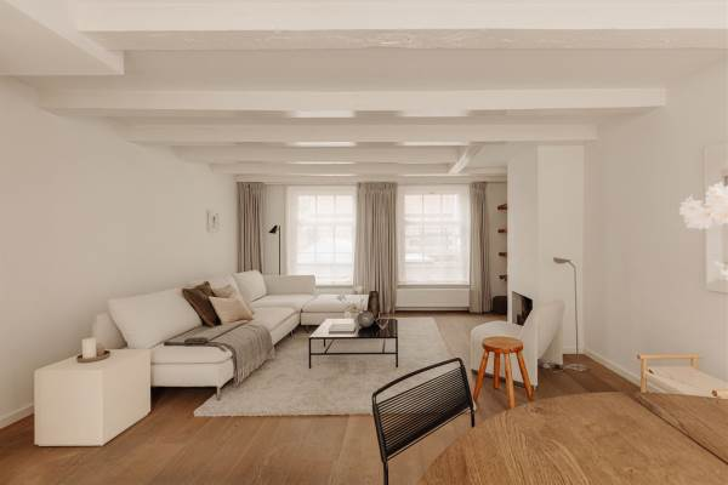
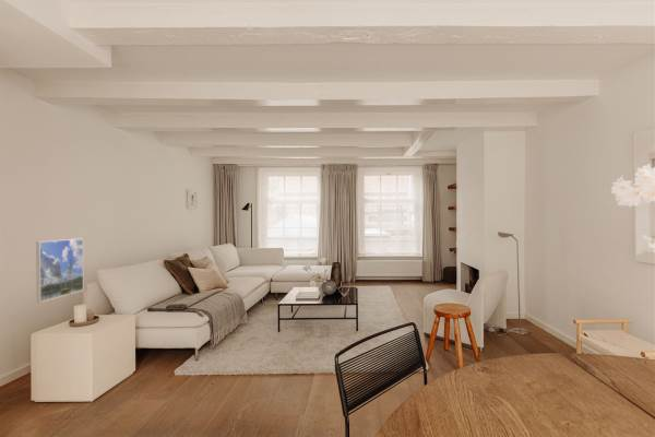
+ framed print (61, 268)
